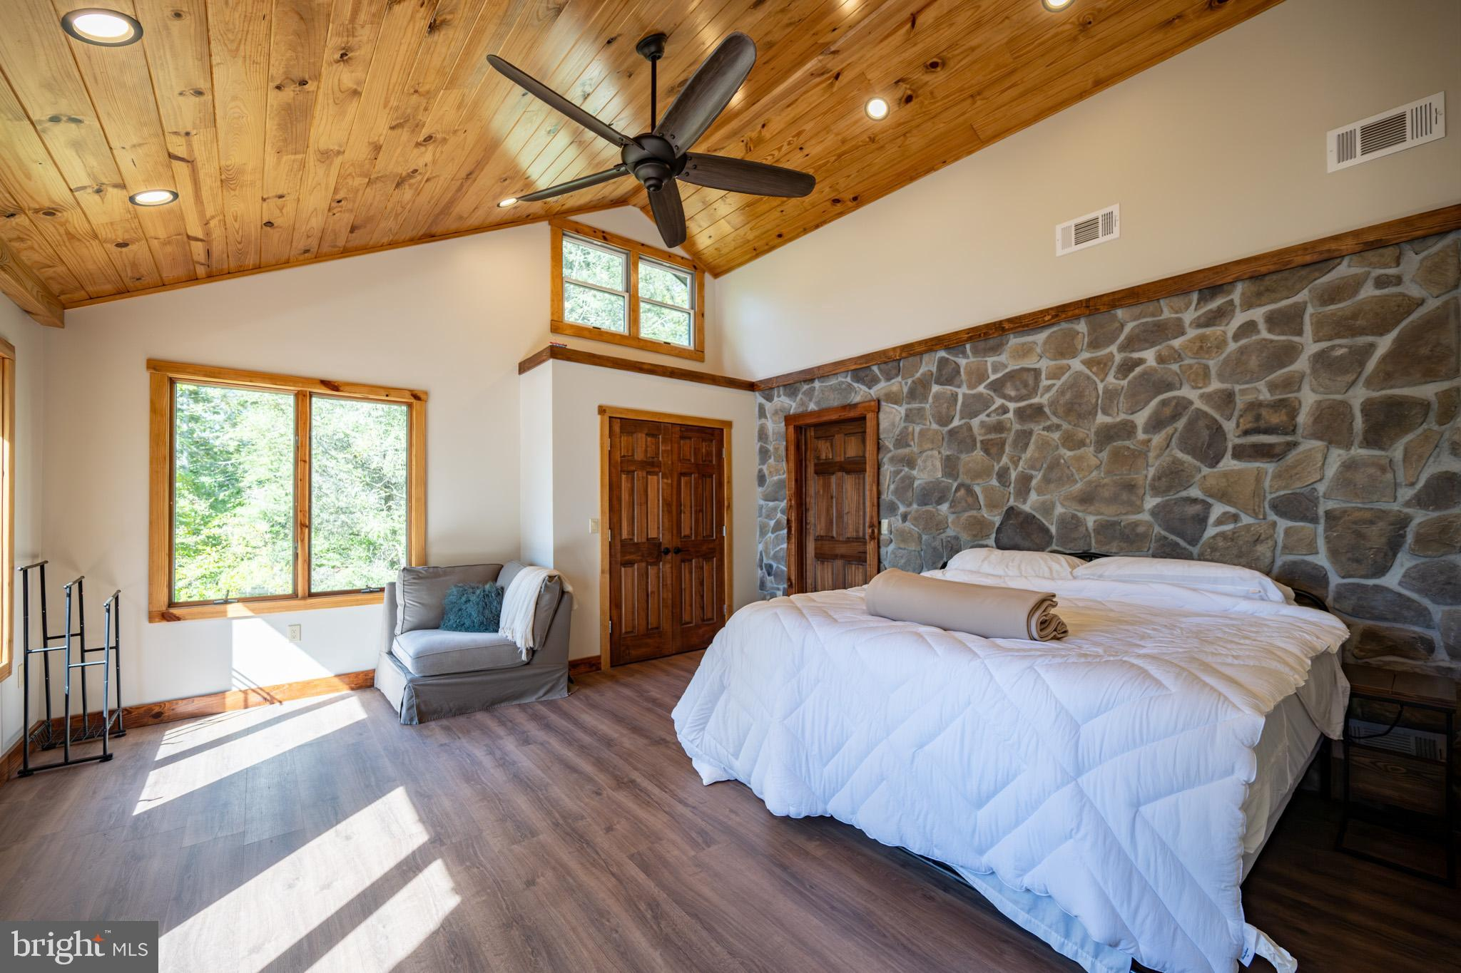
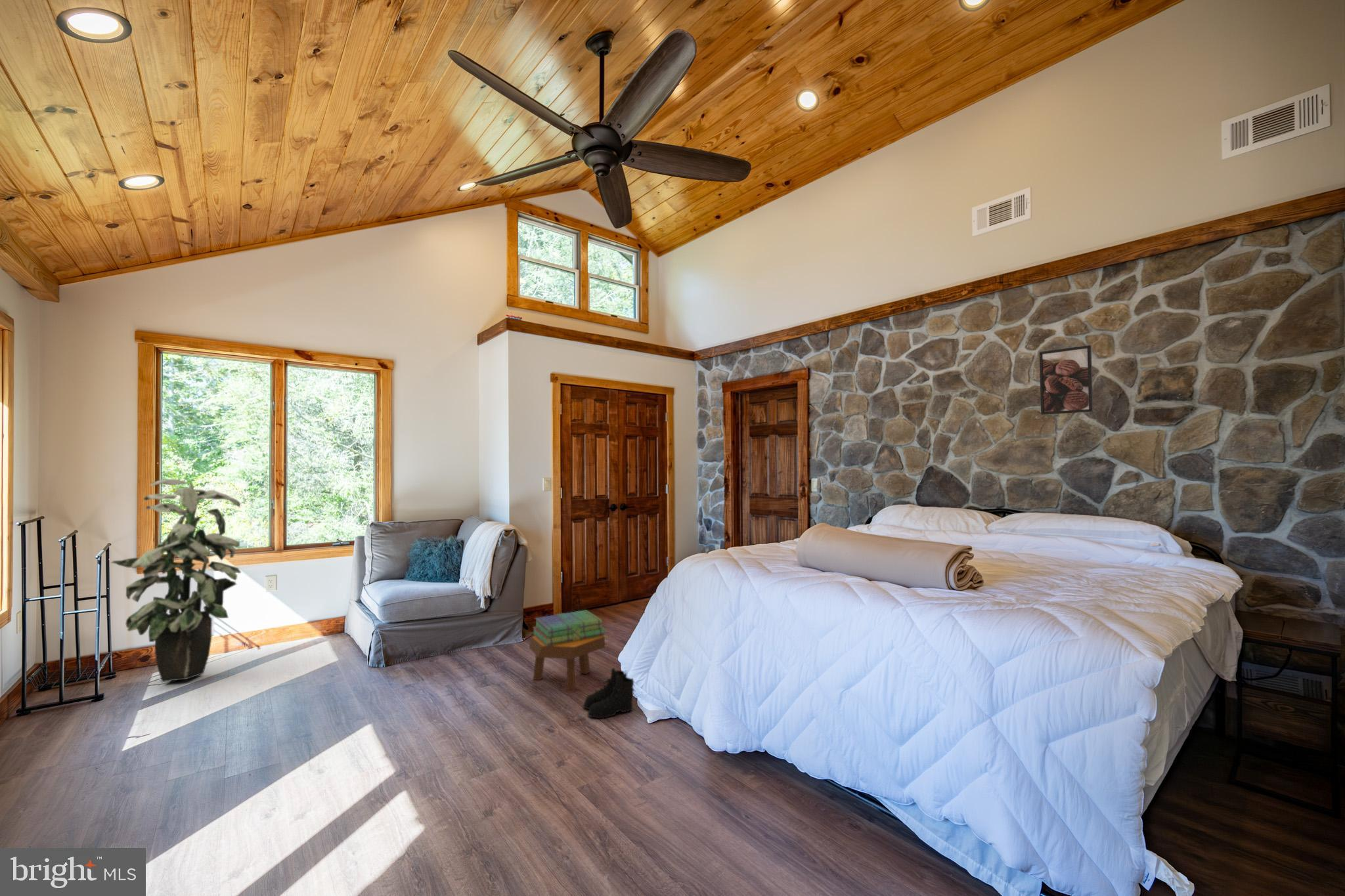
+ boots (609, 691)
+ indoor plant (180, 578)
+ footstool (569, 657)
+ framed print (1065, 381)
+ stack of books (568, 626)
